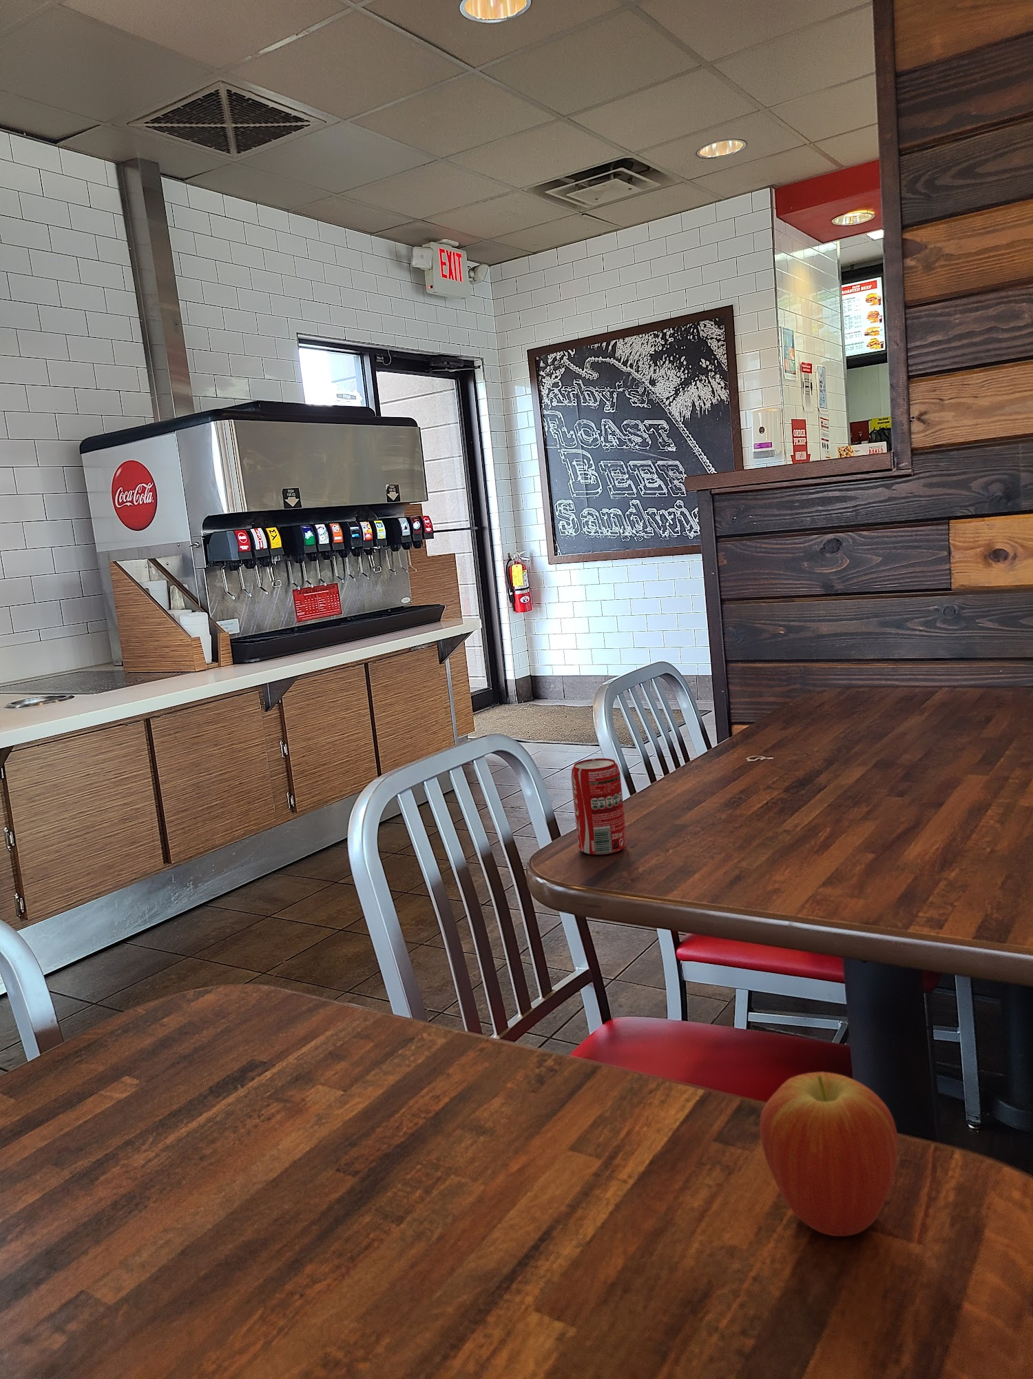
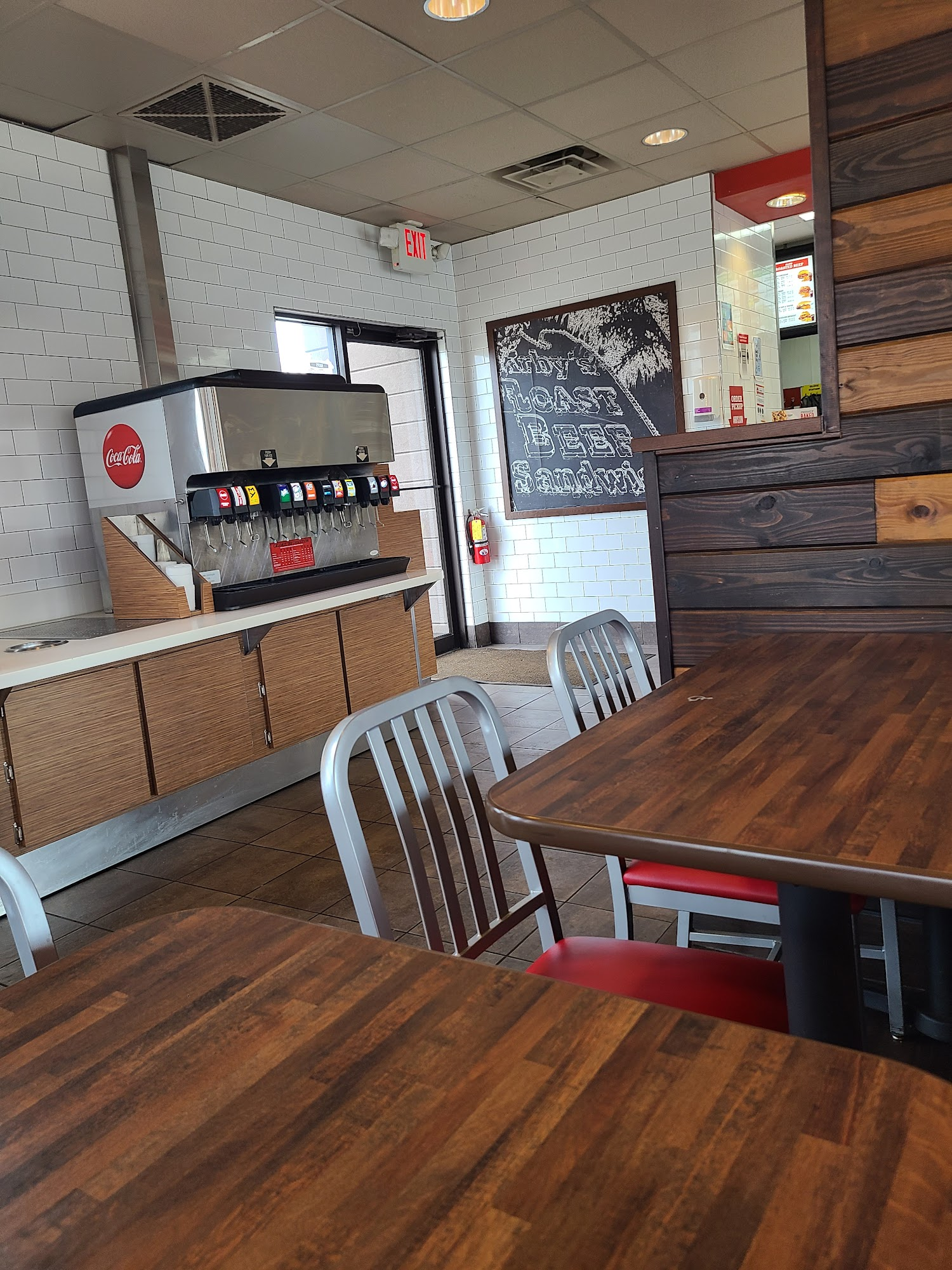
- fruit (829, 1147)
- beverage can (599, 806)
